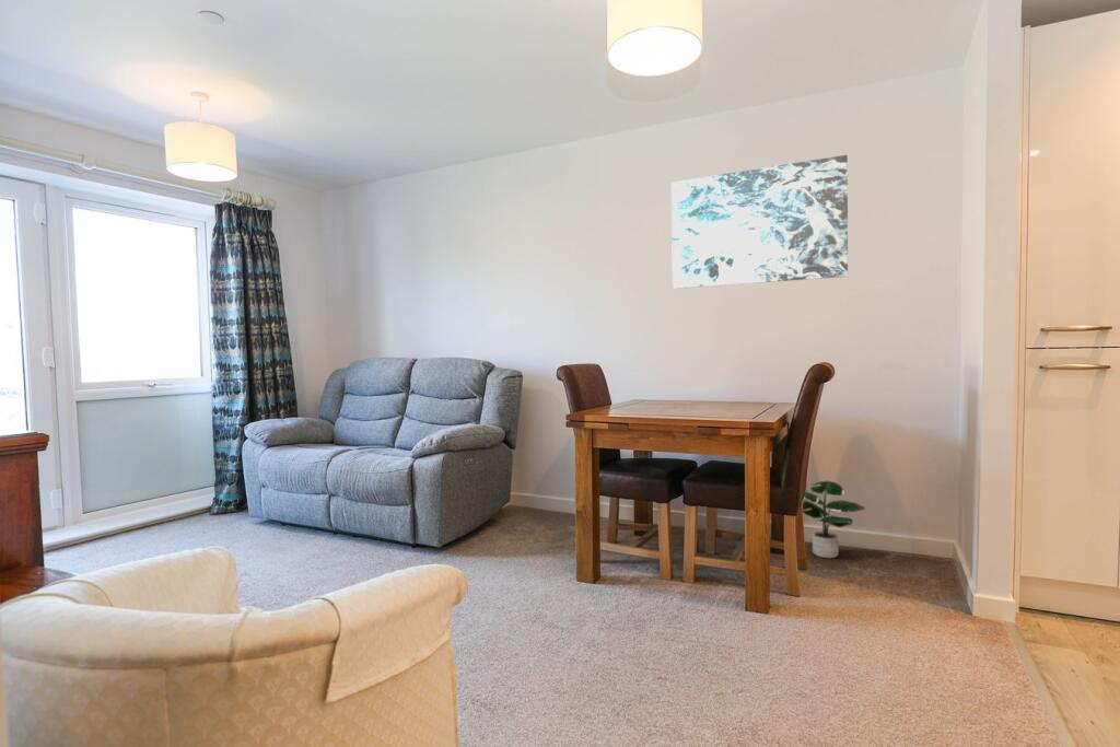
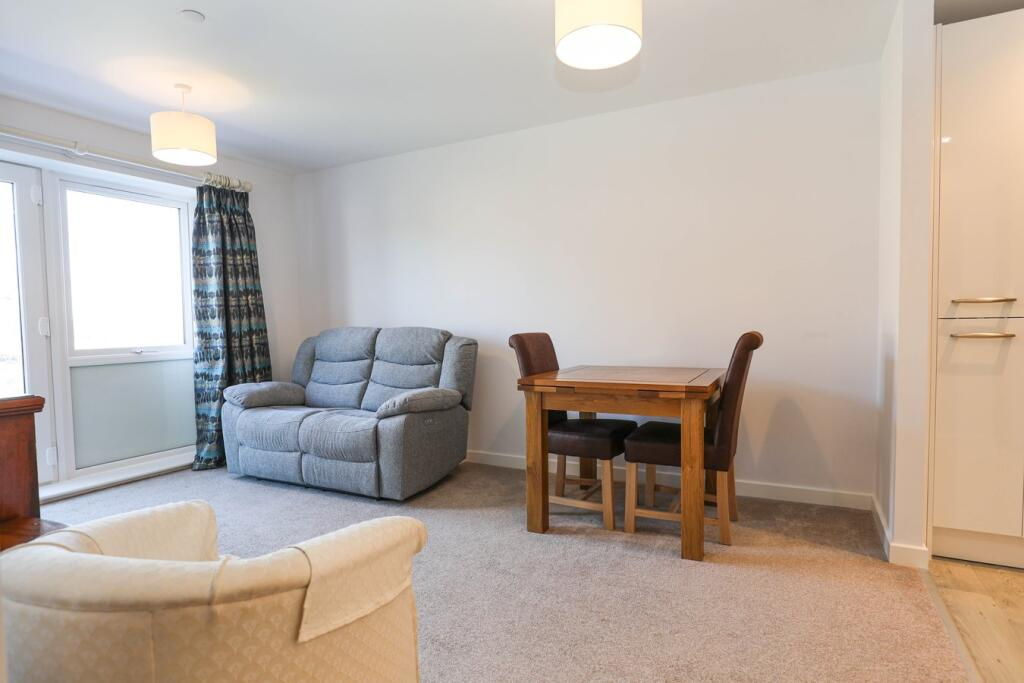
- potted plant (829, 521)
- wall art (754, 226)
